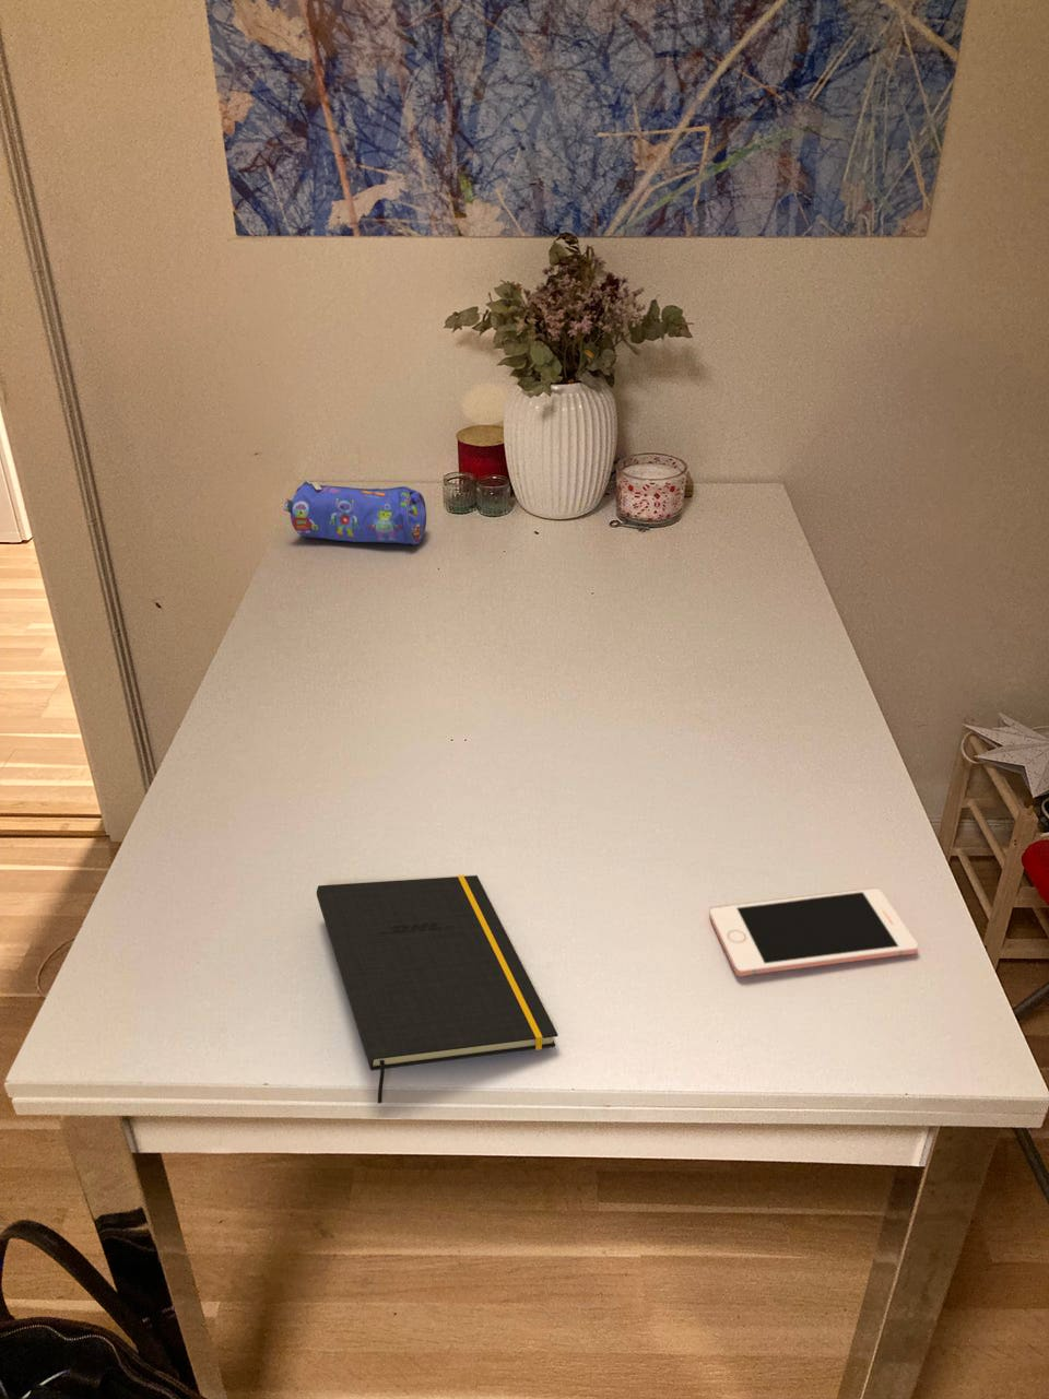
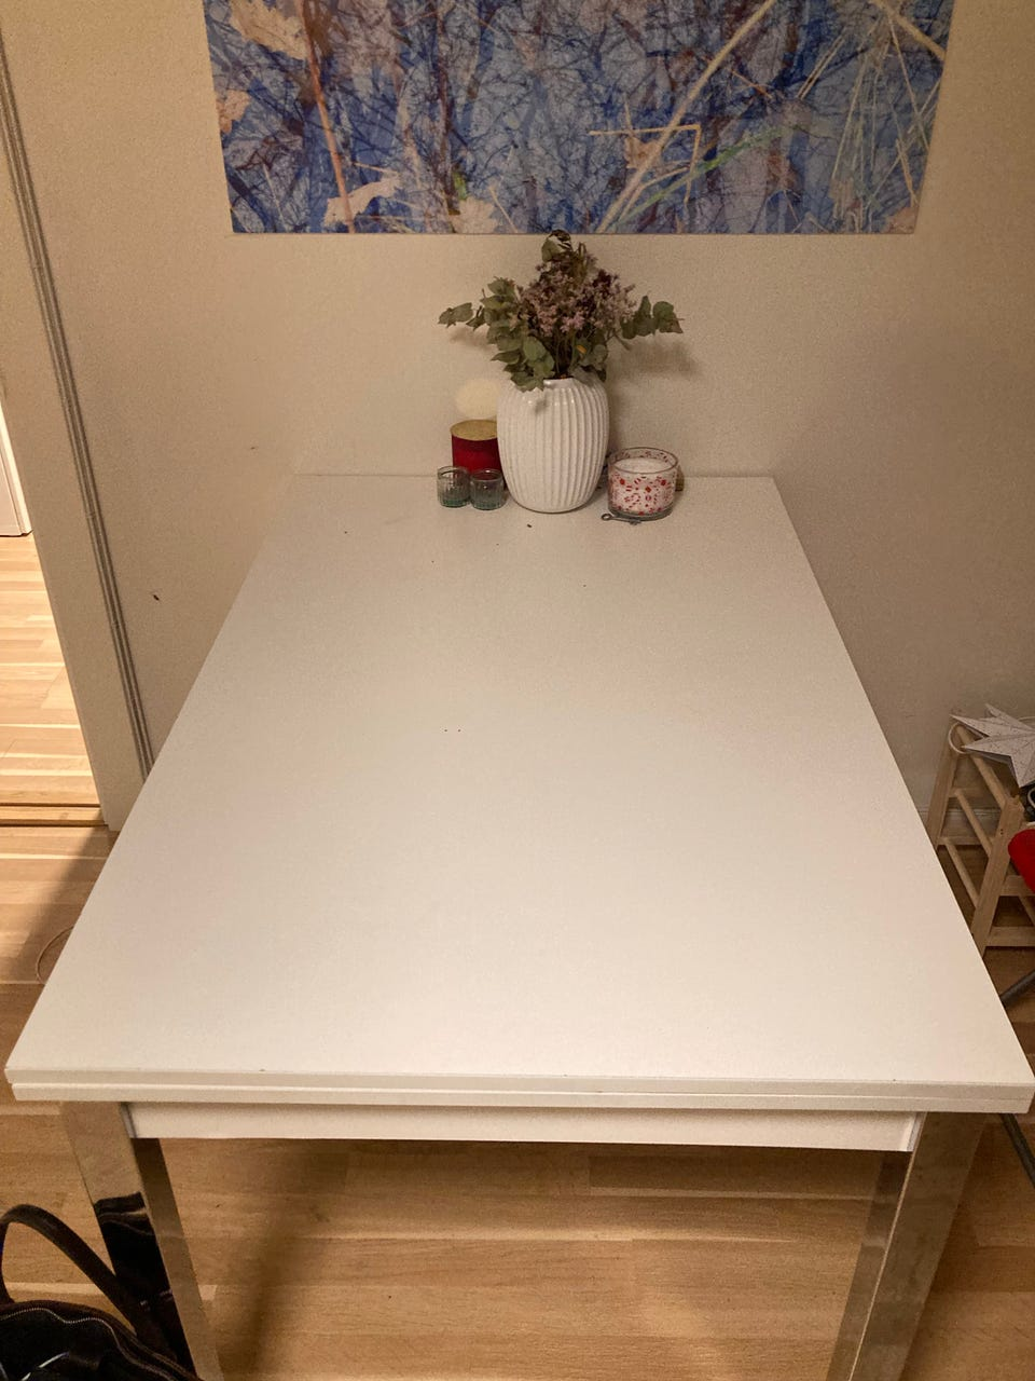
- cell phone (811, 930)
- pencil case (357, 510)
- notepad (430, 961)
